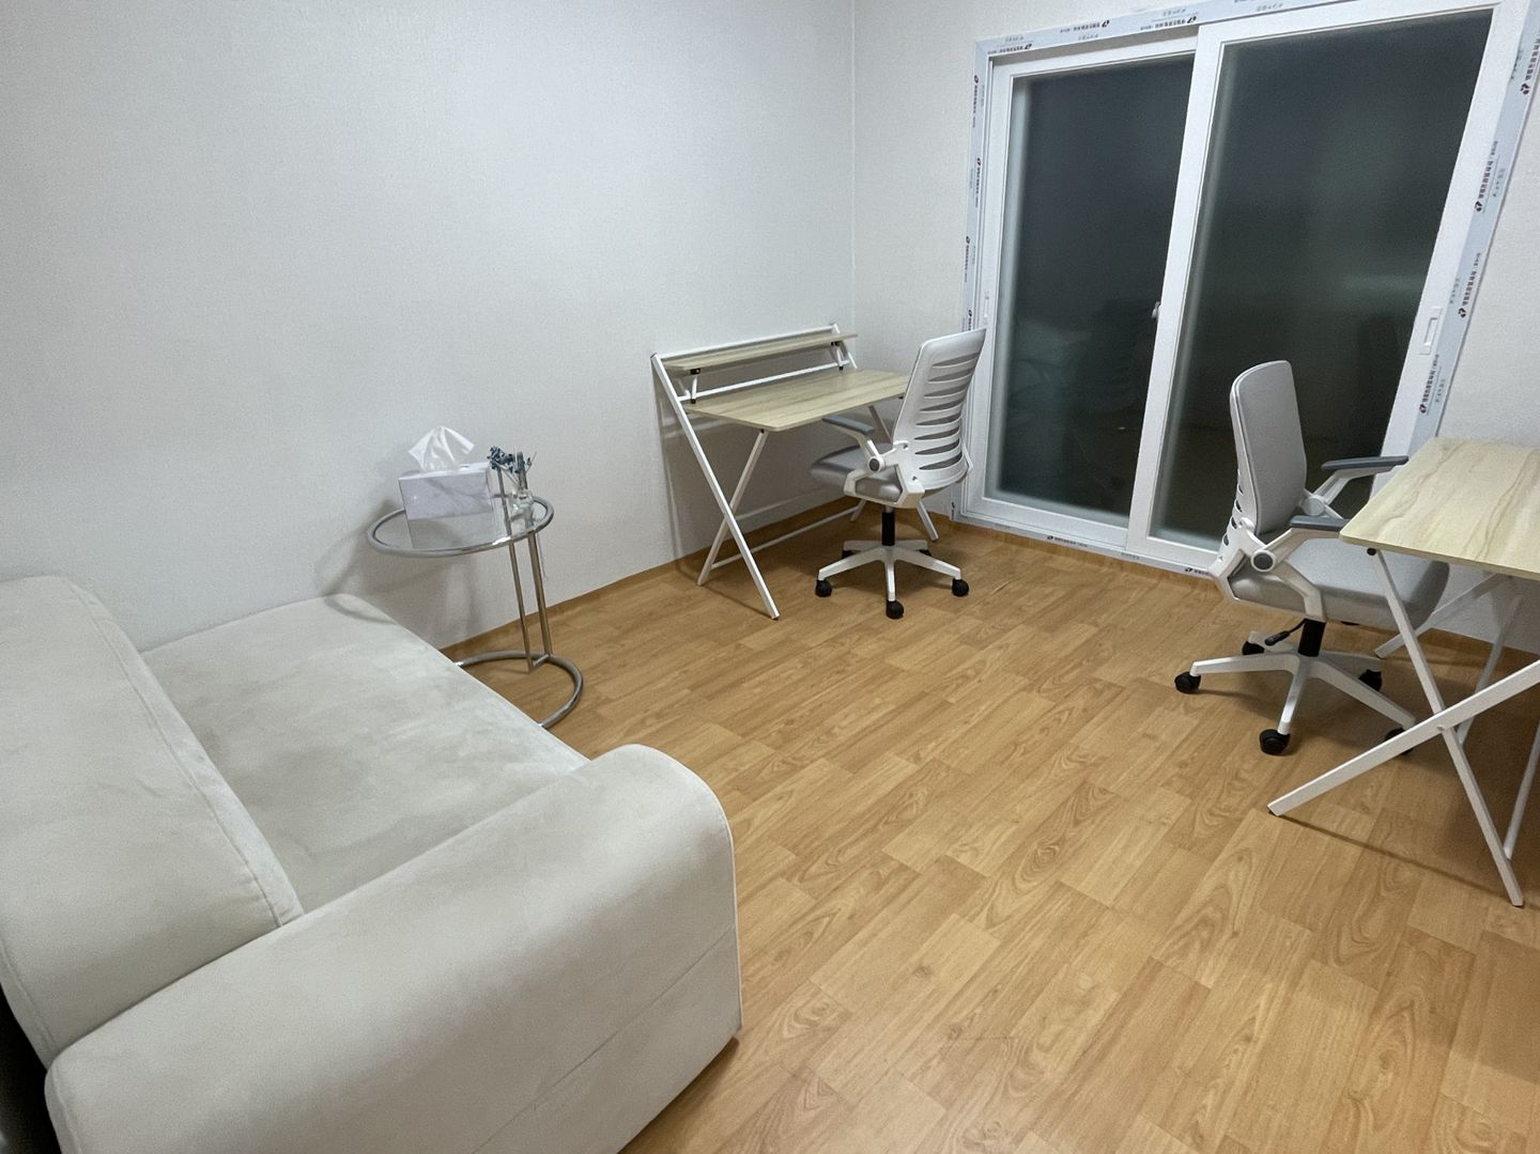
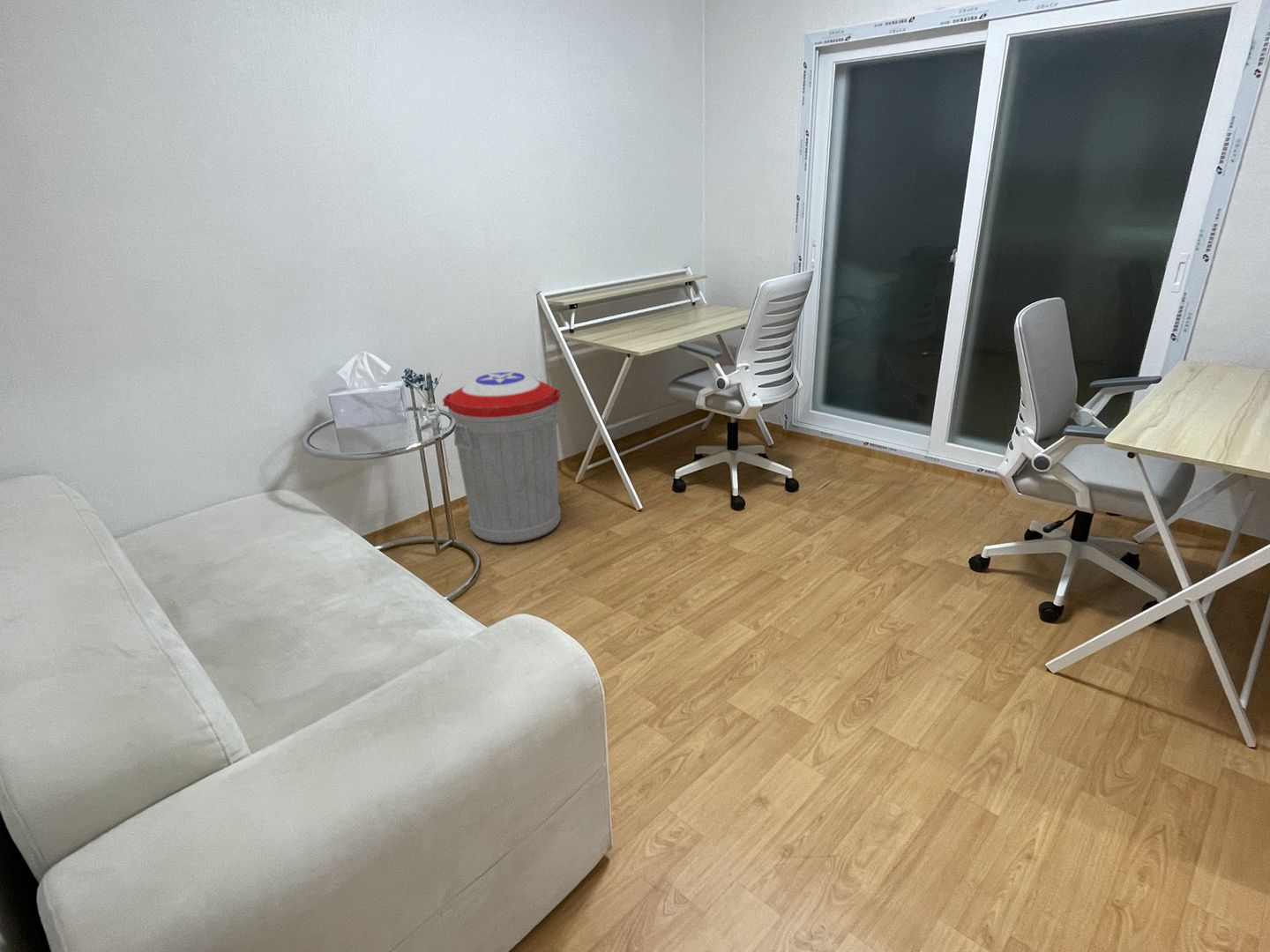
+ trash can (508, 452)
